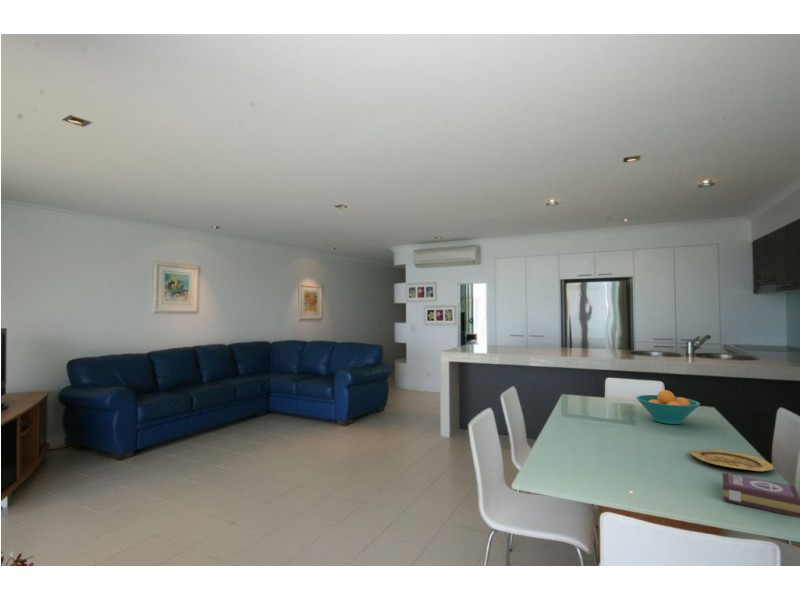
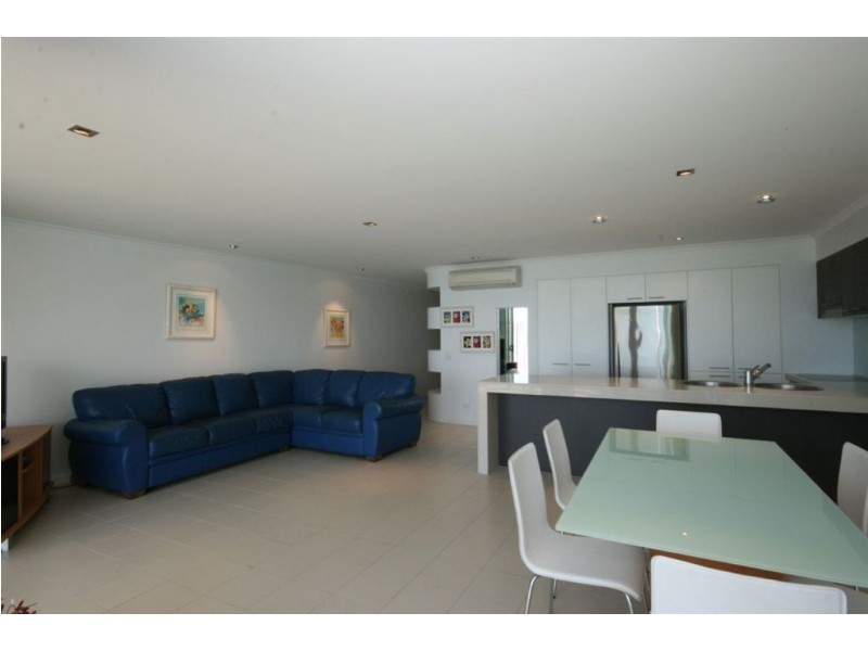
- plate (729, 459)
- fruit bowl (667, 405)
- book (759, 492)
